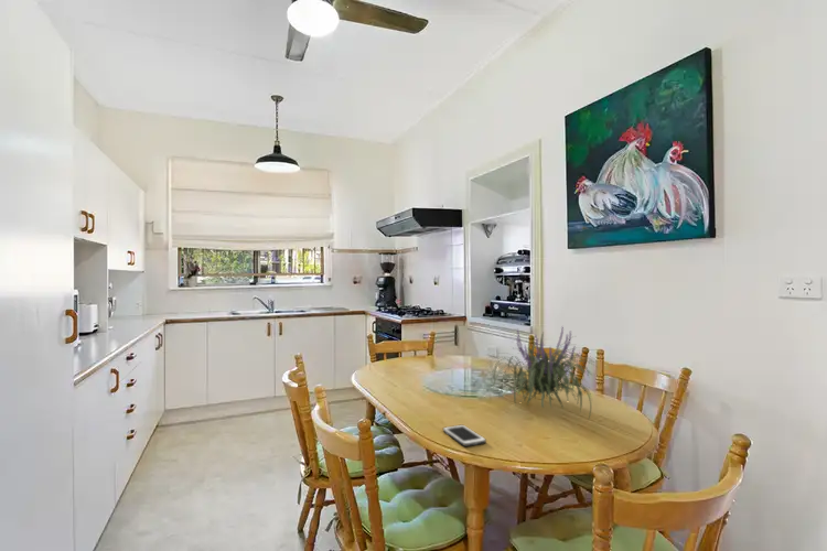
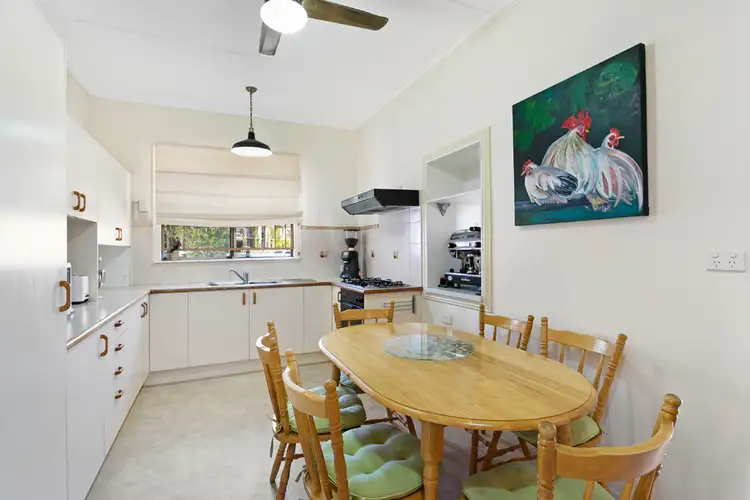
- cell phone (463, 434)
- plant (538, 366)
